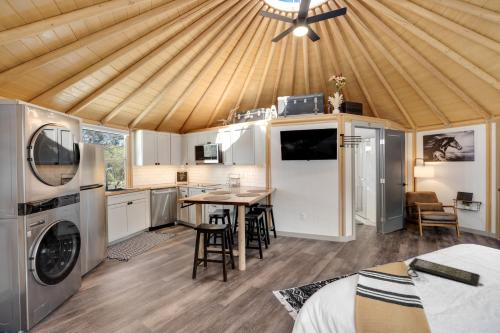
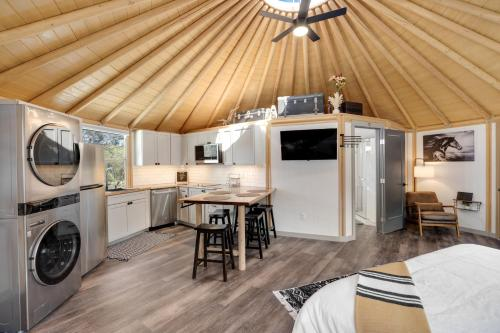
- clutch bag (438, 269)
